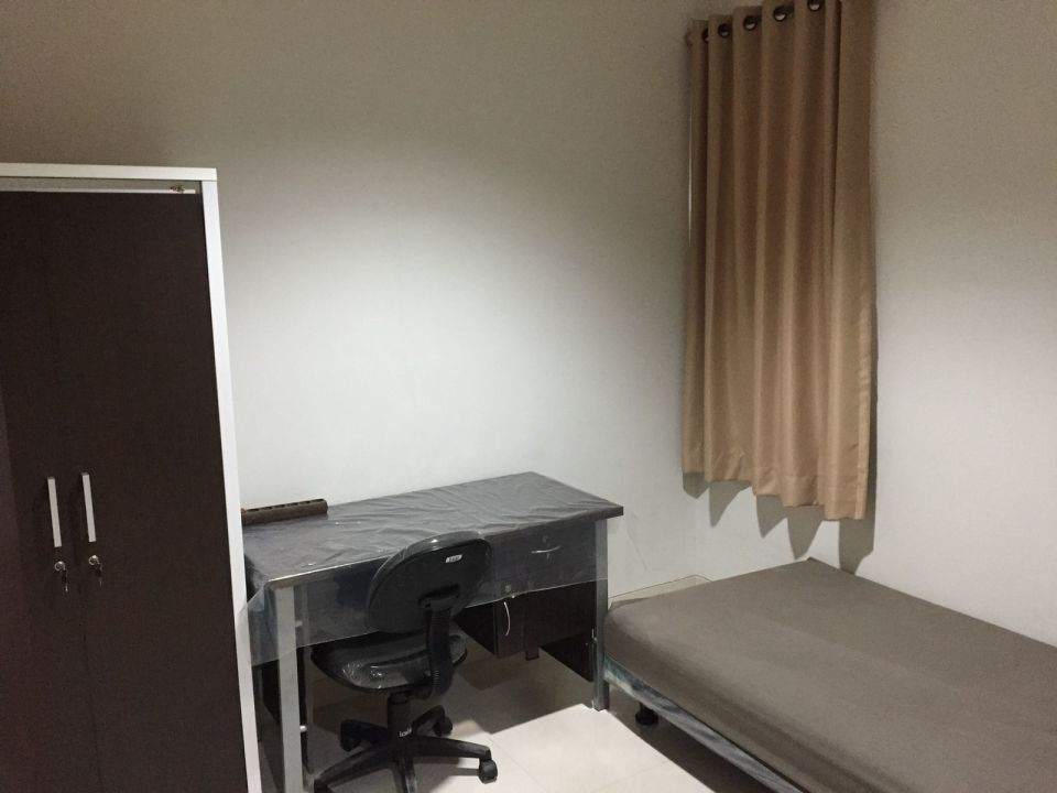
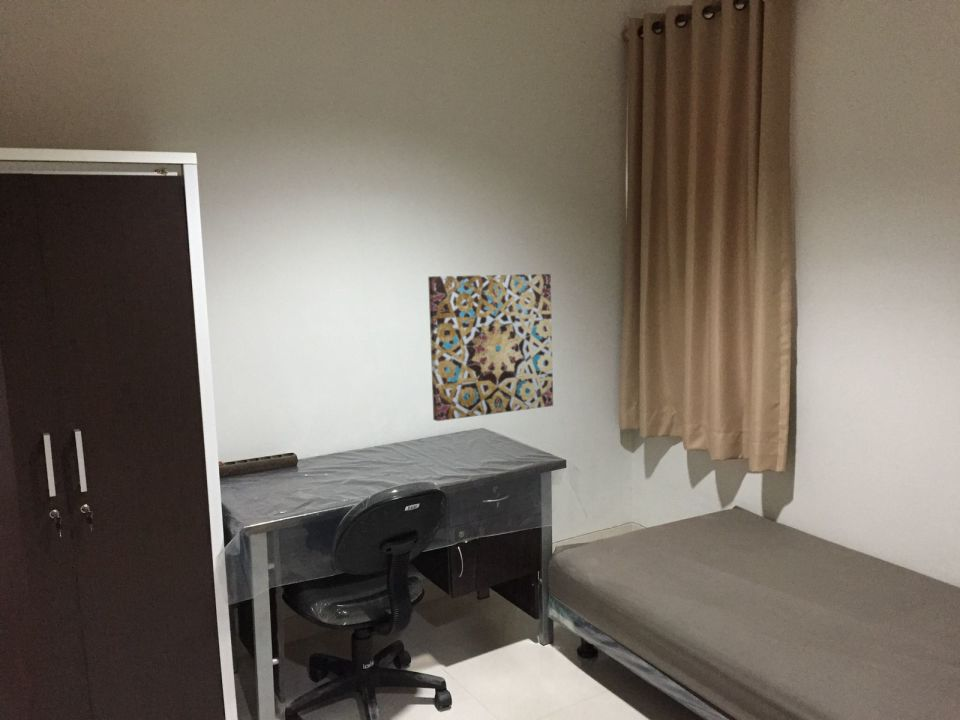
+ wall art (493, 344)
